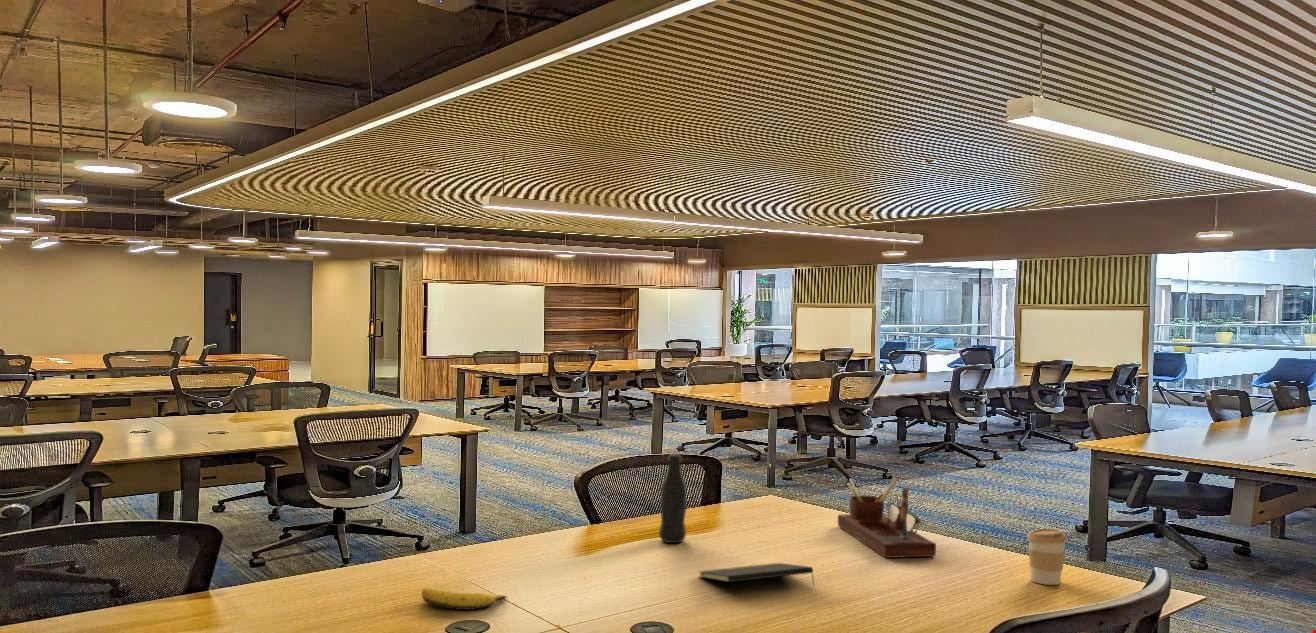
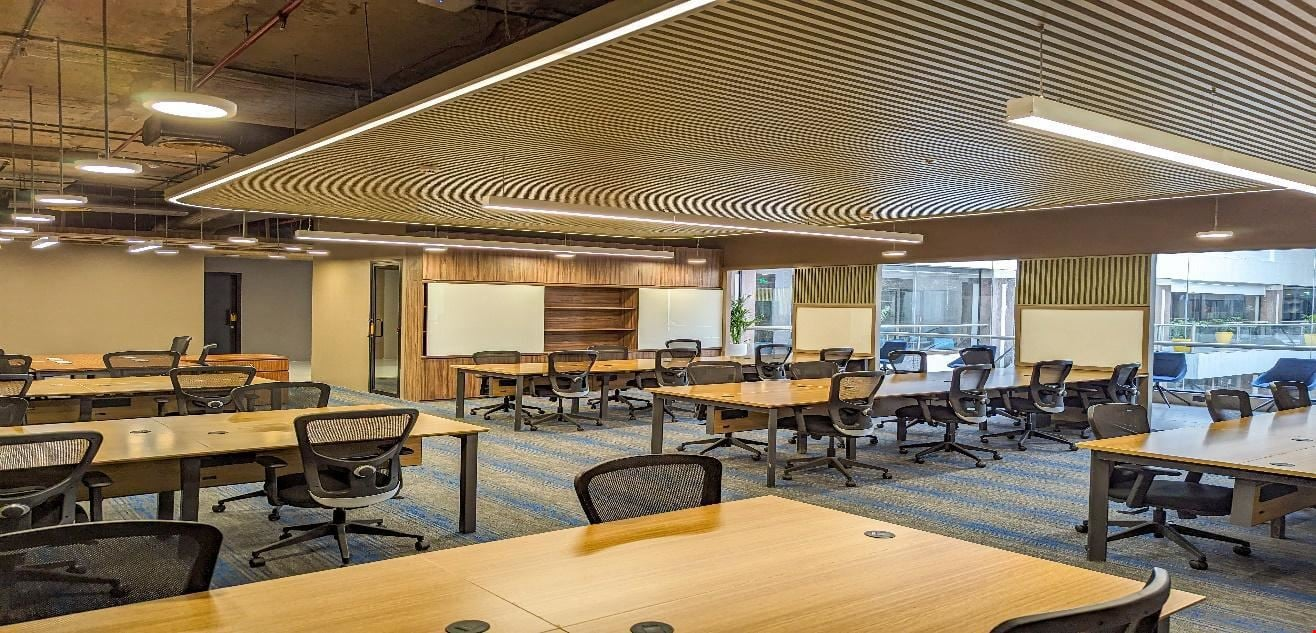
- bottle (673, 497)
- desk organizer (883, 508)
- notepad (754, 572)
- coffee cup (1046, 555)
- banana (464, 595)
